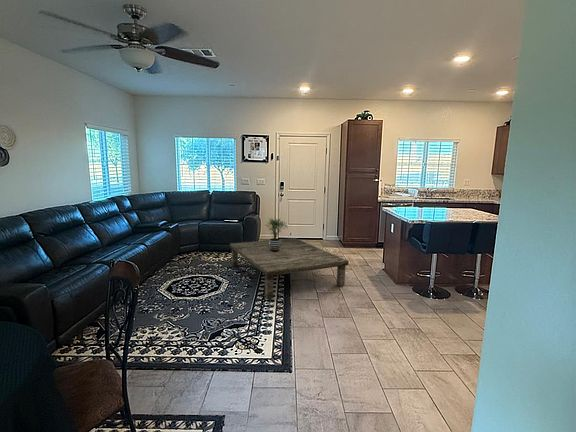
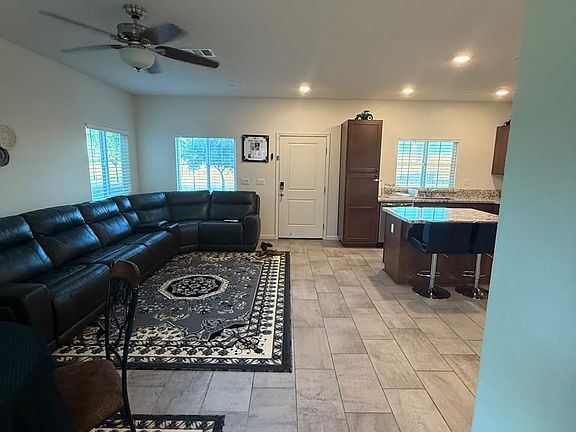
- coffee table (283, 263)
- potted plant (276, 234)
